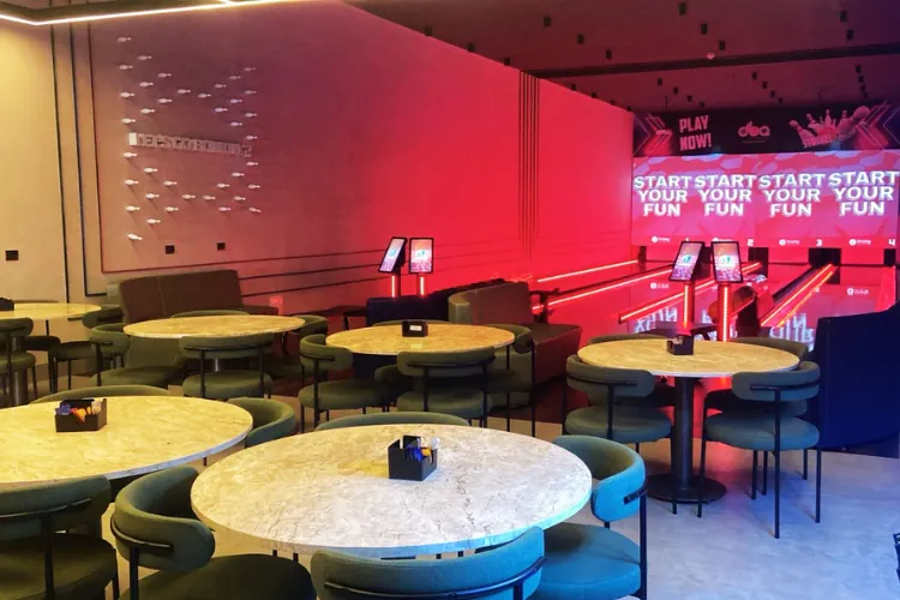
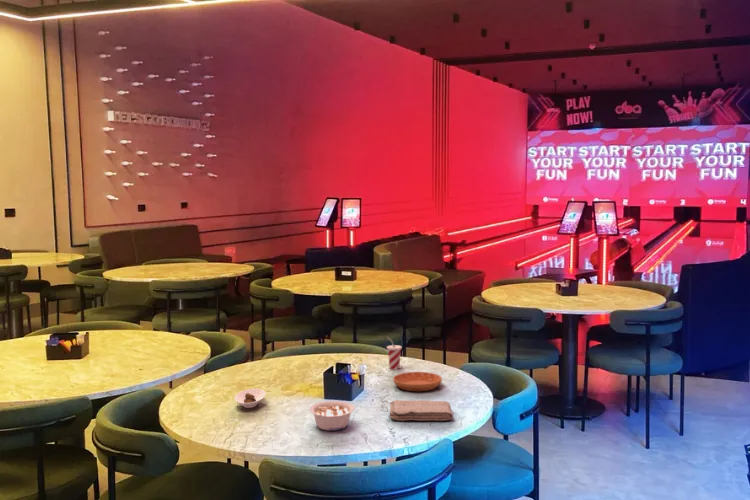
+ saucer (417, 382)
+ saucer (250, 399)
+ washcloth (420, 409)
+ beverage cup (394, 352)
+ legume (332, 415)
